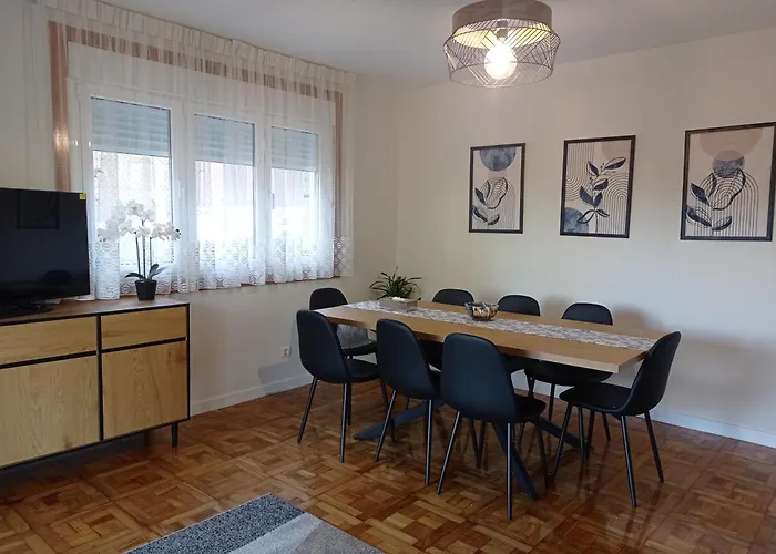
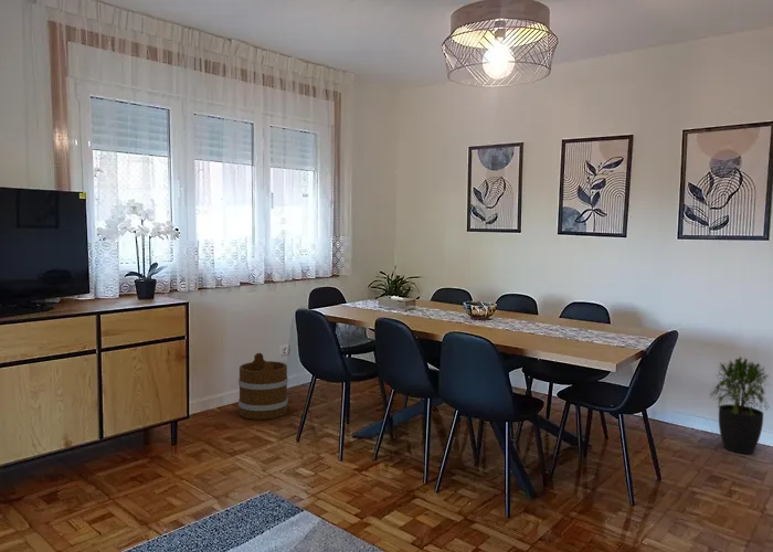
+ potted plant (738, 402)
+ bucket (263, 384)
